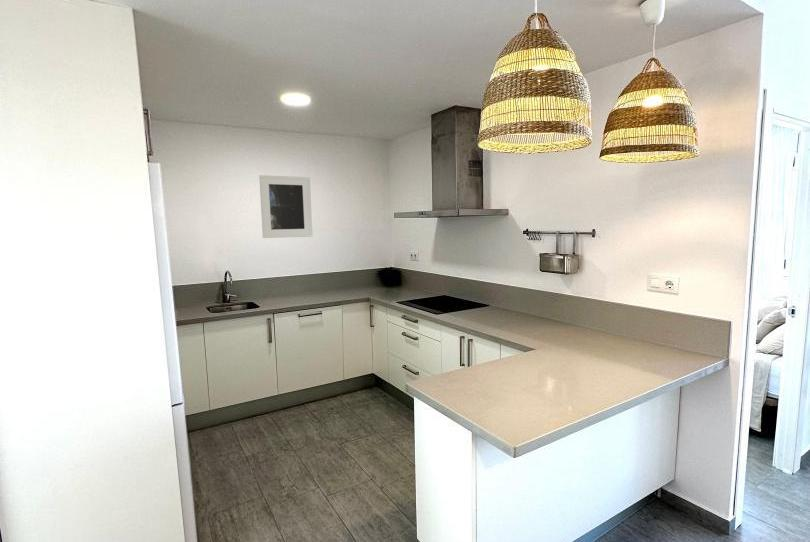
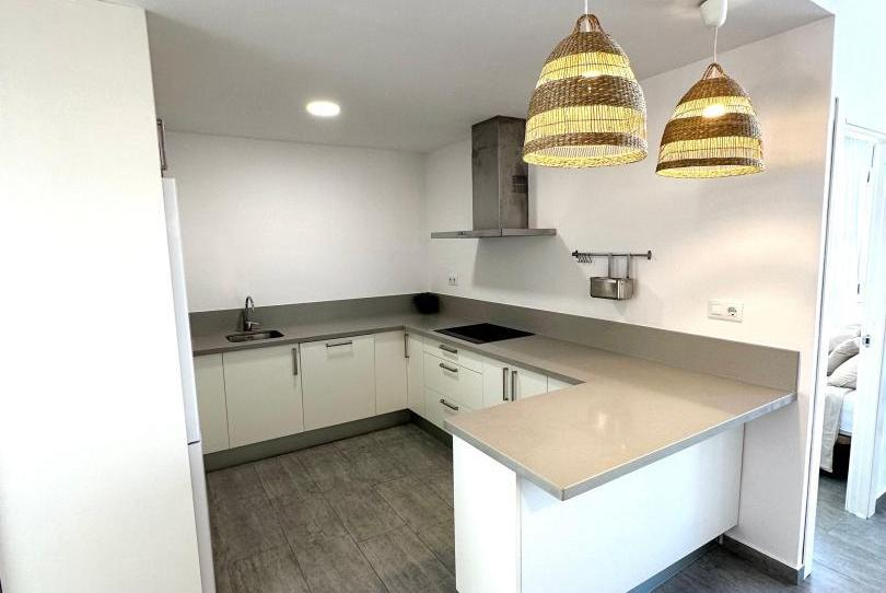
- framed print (286, 207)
